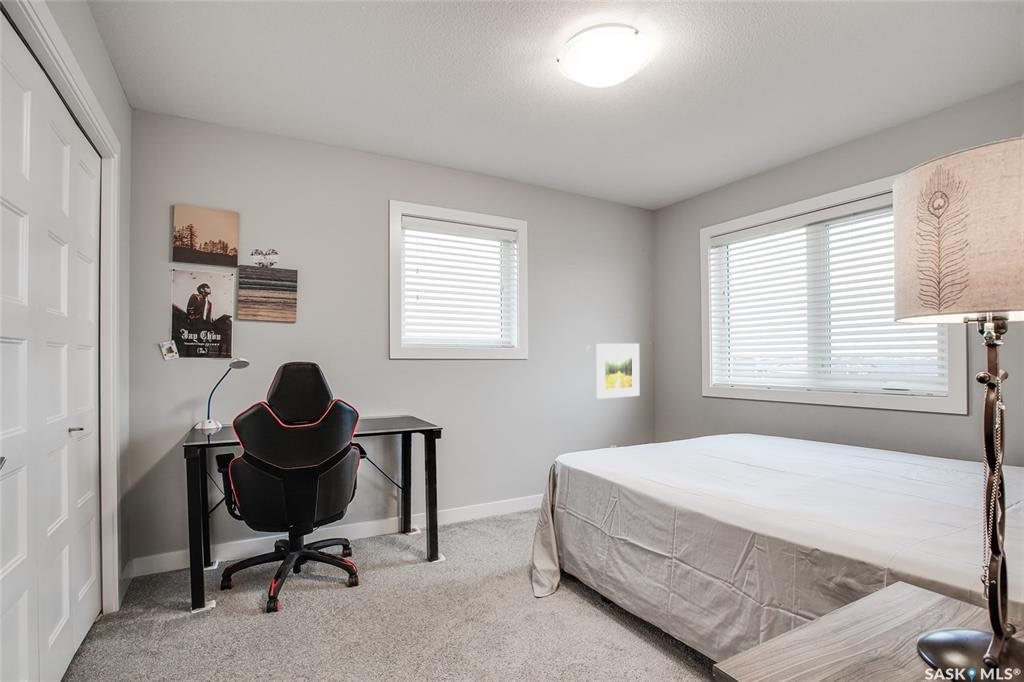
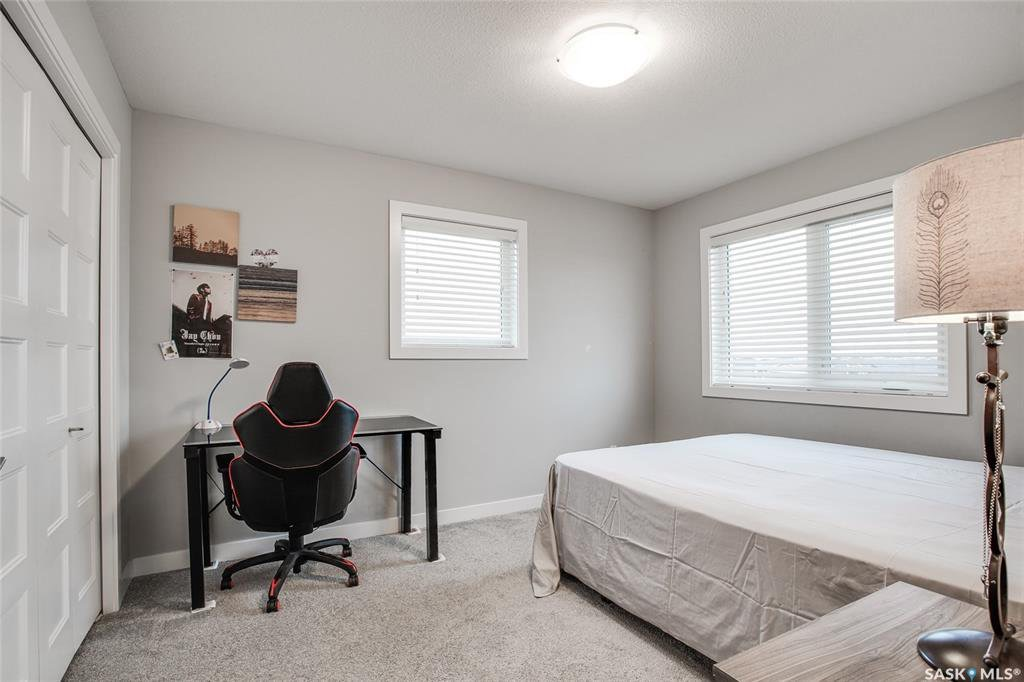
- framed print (618, 370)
